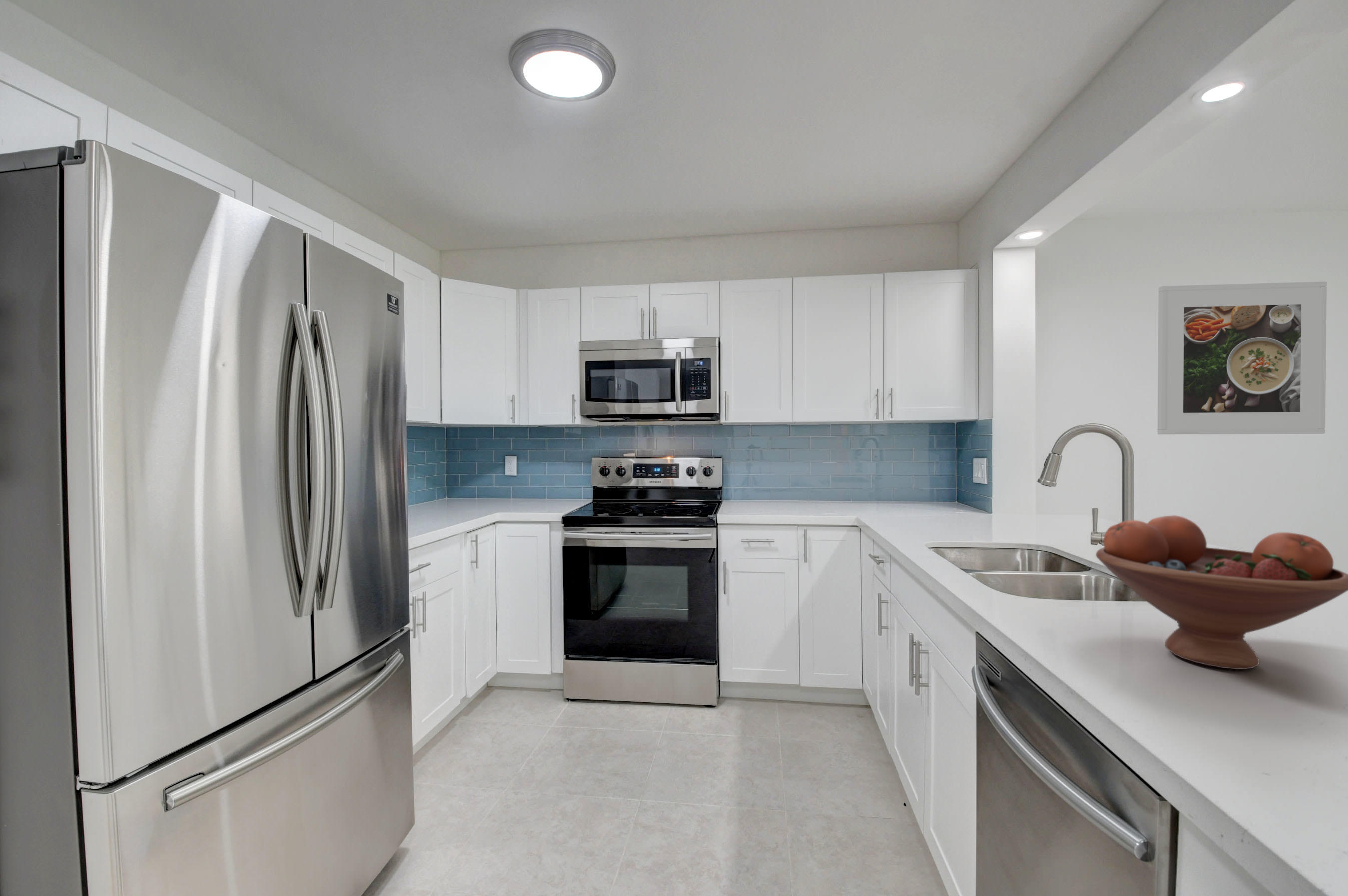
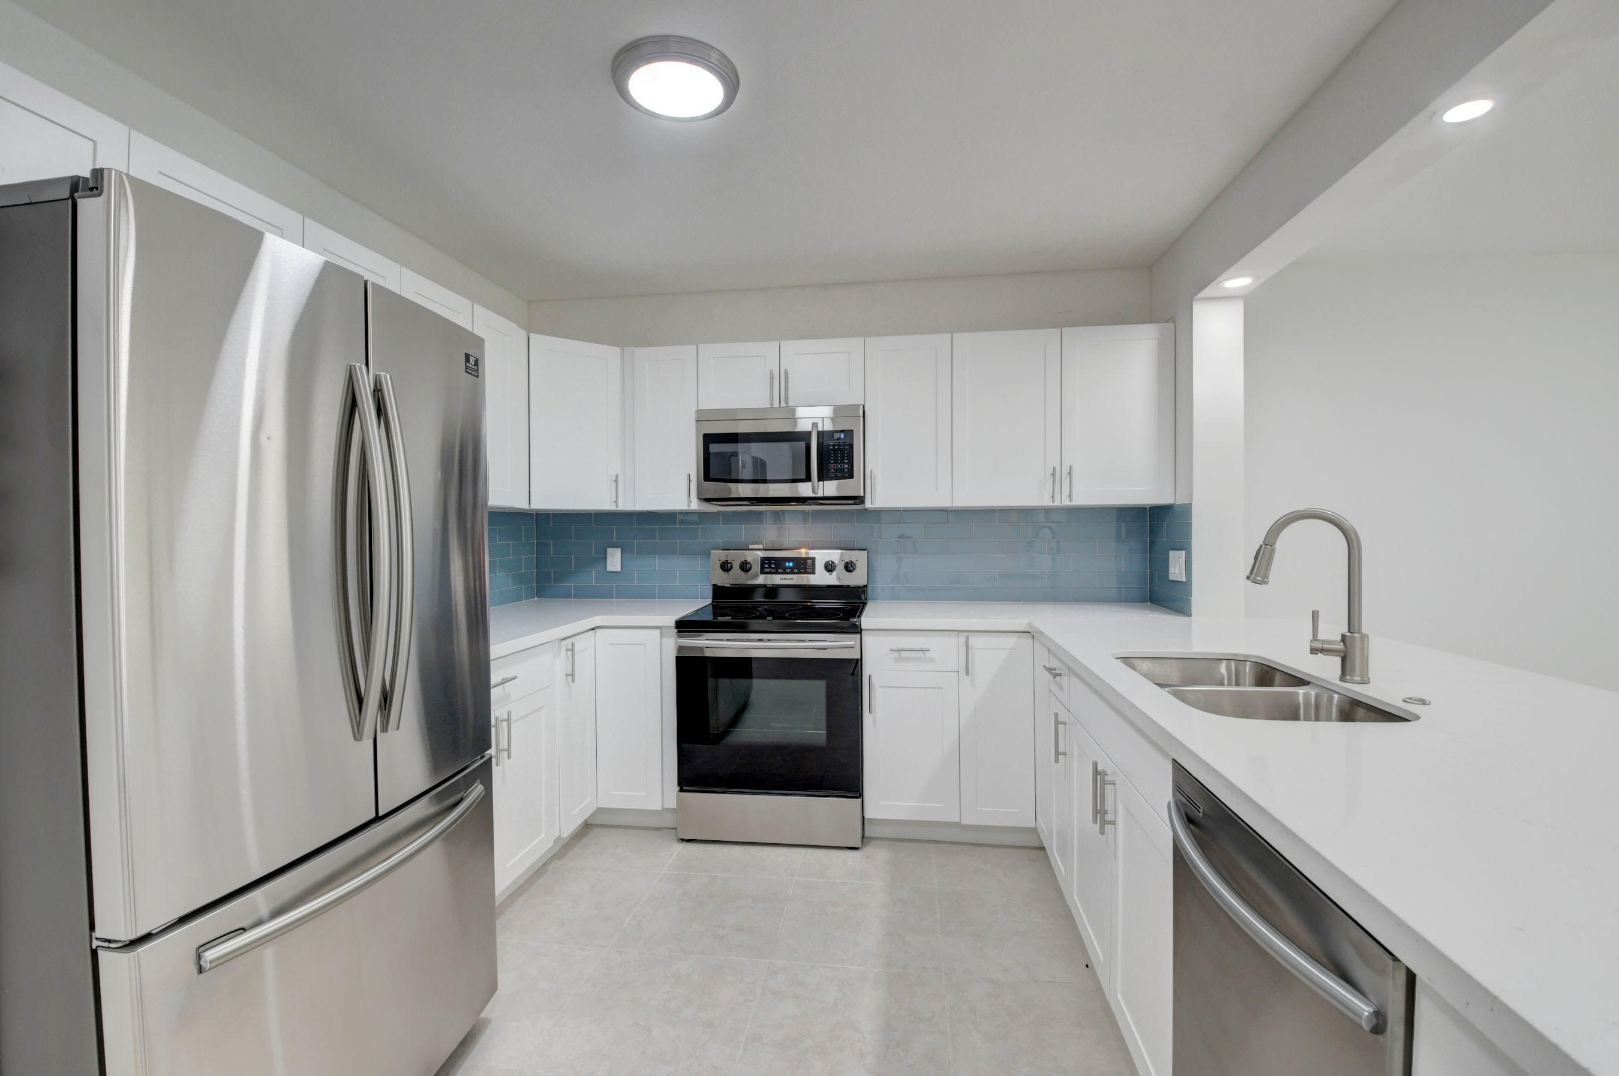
- fruit bowl (1210, 590)
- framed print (1240, 359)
